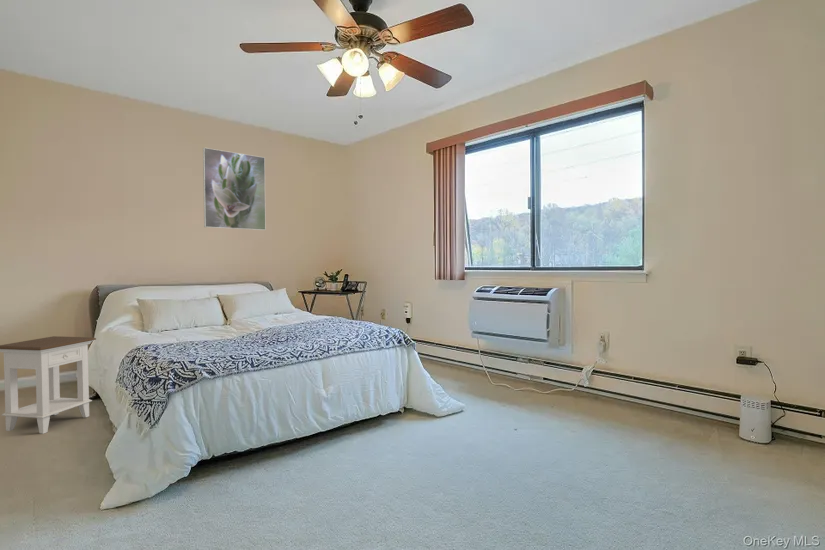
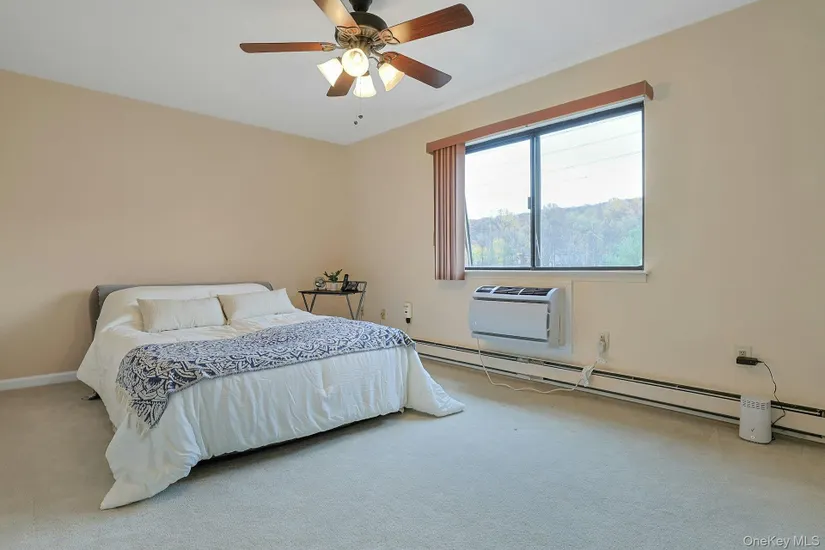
- nightstand (48, 382)
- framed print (235, 190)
